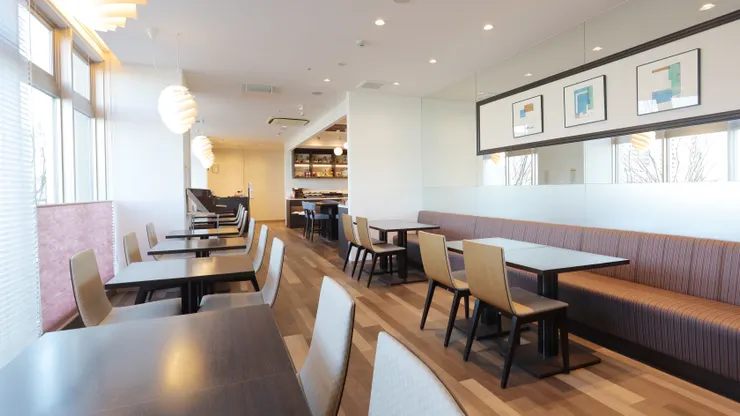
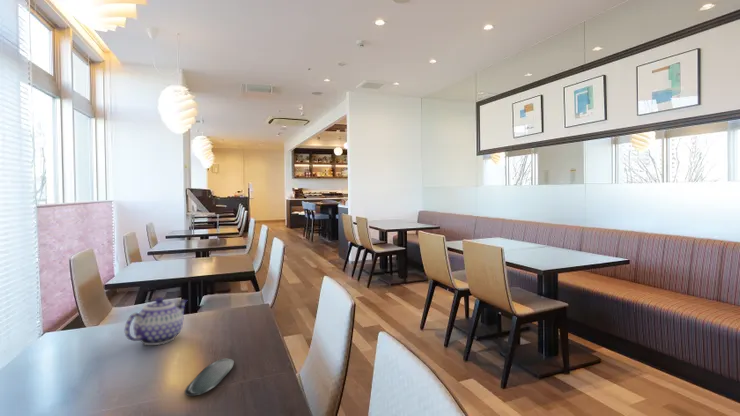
+ teapot (159, 318)
+ oval tray (211, 375)
